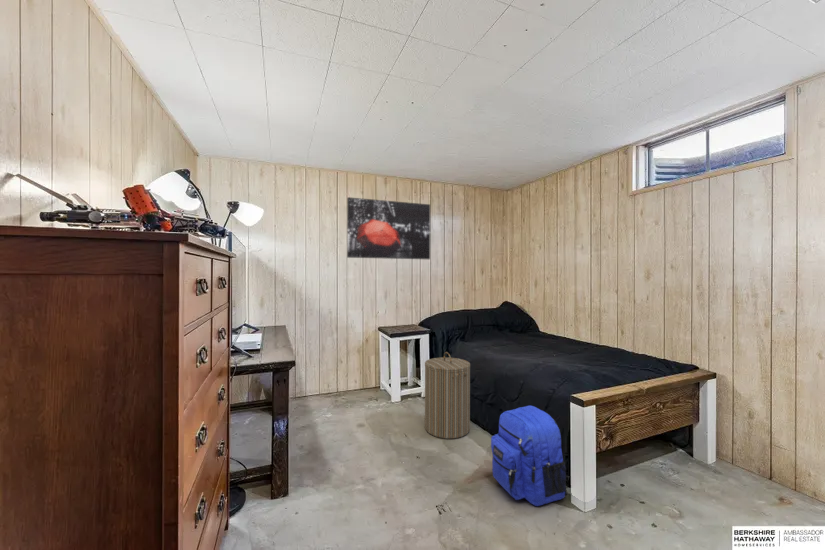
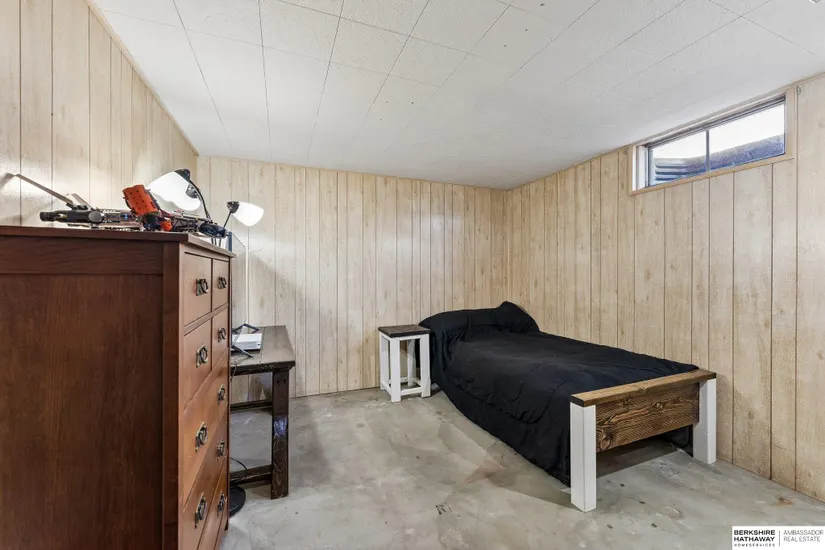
- laundry hamper (447, 390)
- wall art (390, 229)
- backpack (526, 450)
